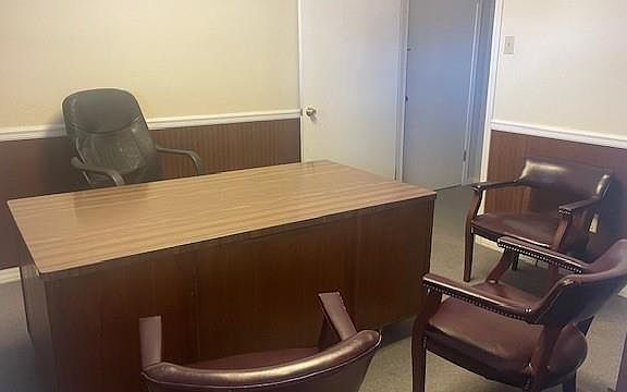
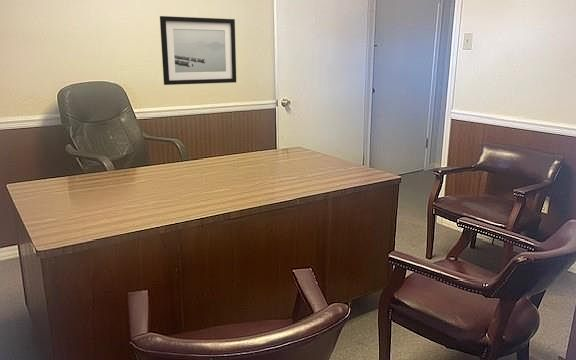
+ wall art (200, 51)
